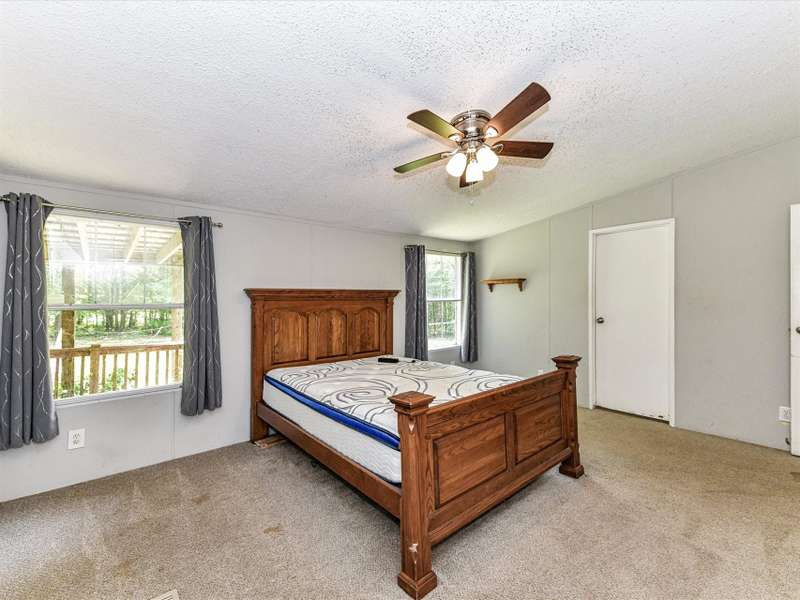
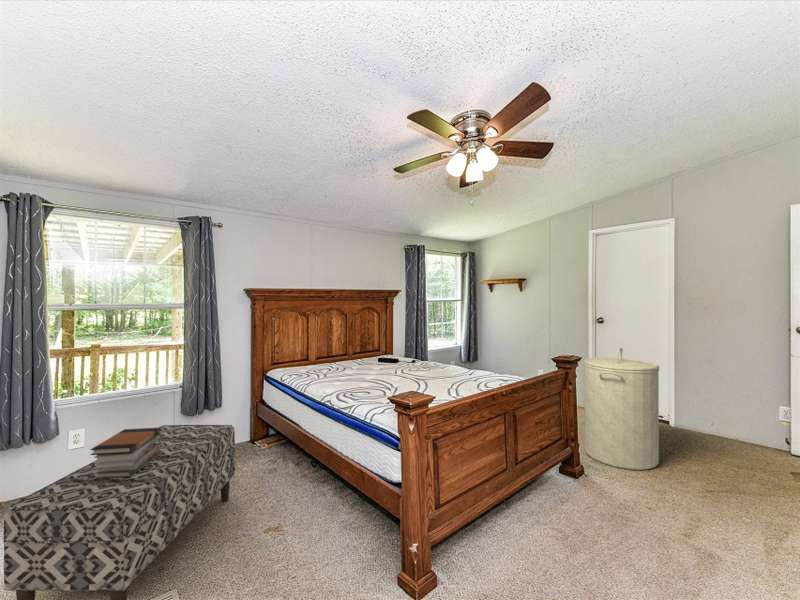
+ bench (148, 501)
+ book stack (128, 451)
+ laundry hamper (620, 401)
